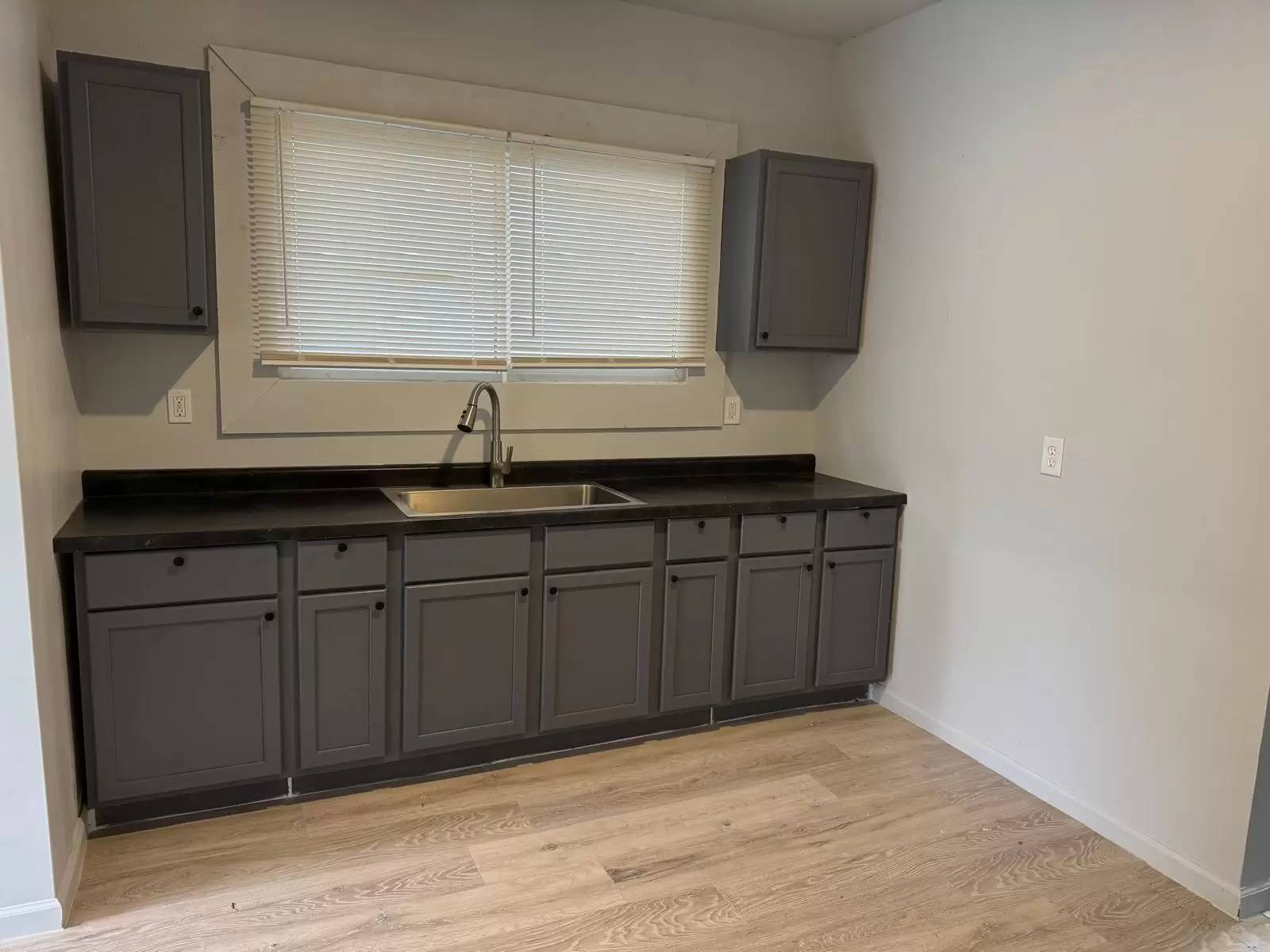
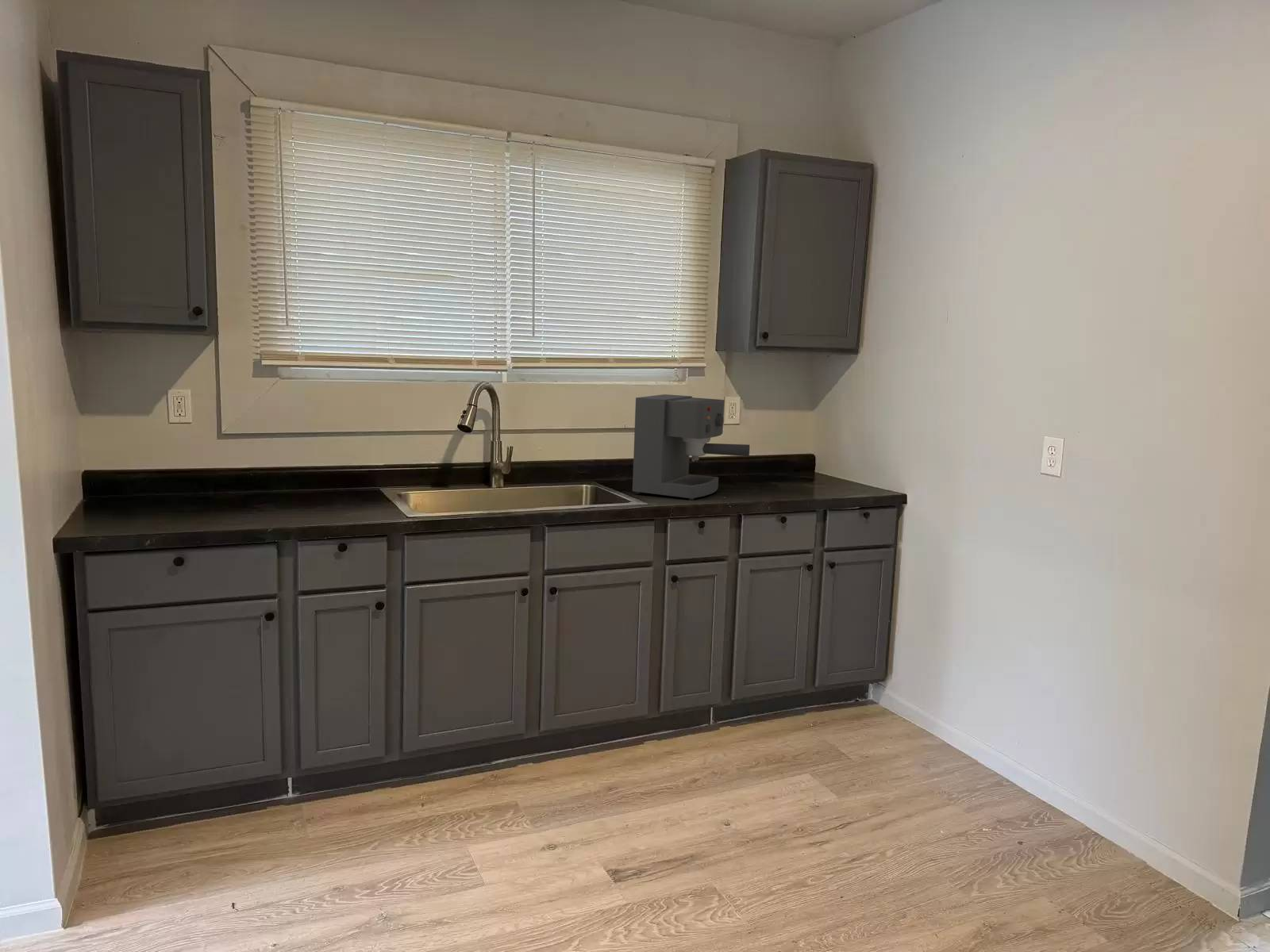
+ coffee maker (685, 445)
